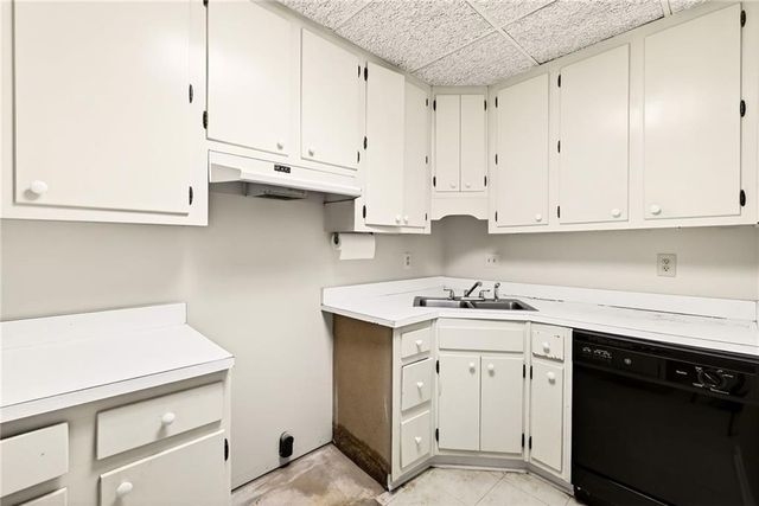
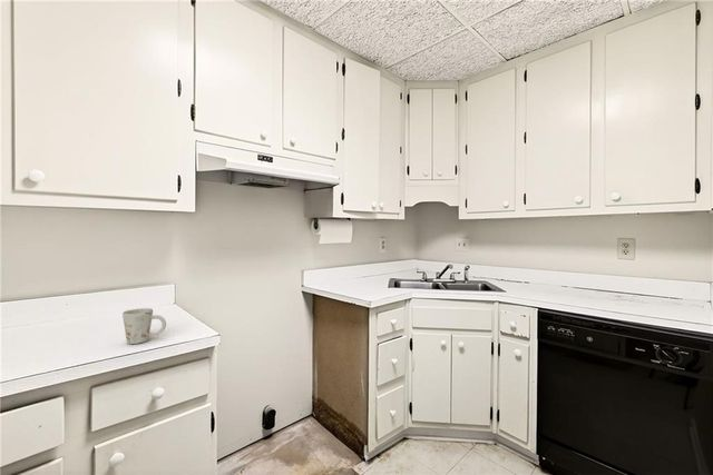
+ mug (145, 325)
